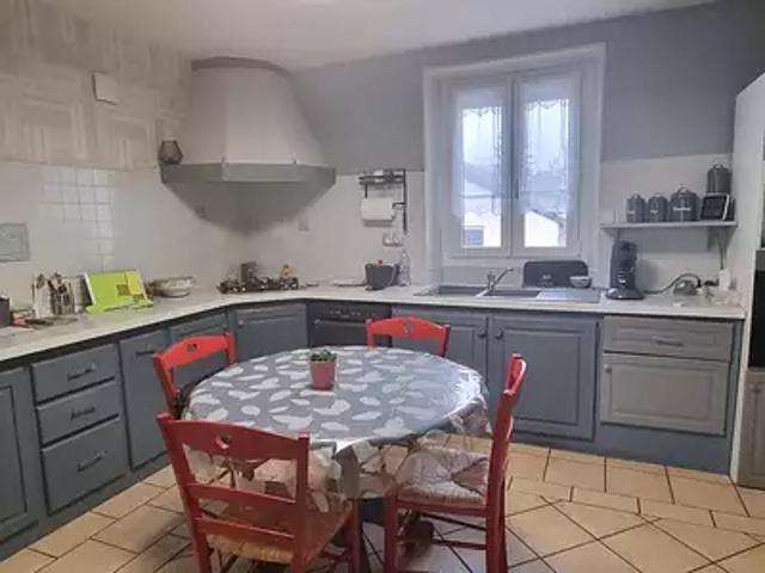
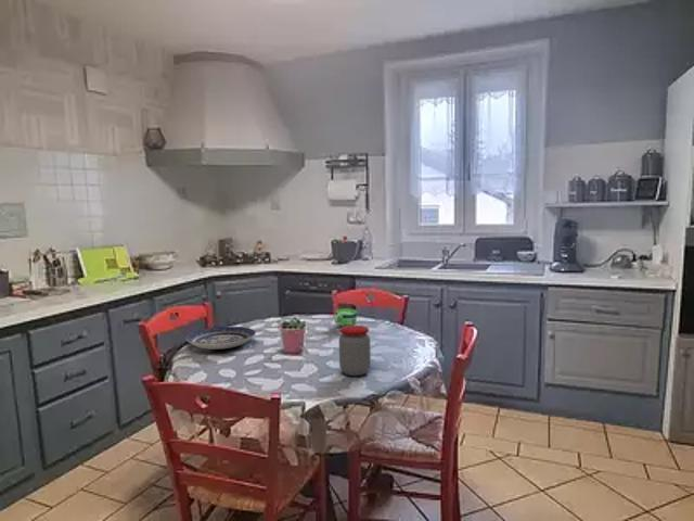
+ plate (221, 339)
+ cup (345, 318)
+ jar (355, 350)
